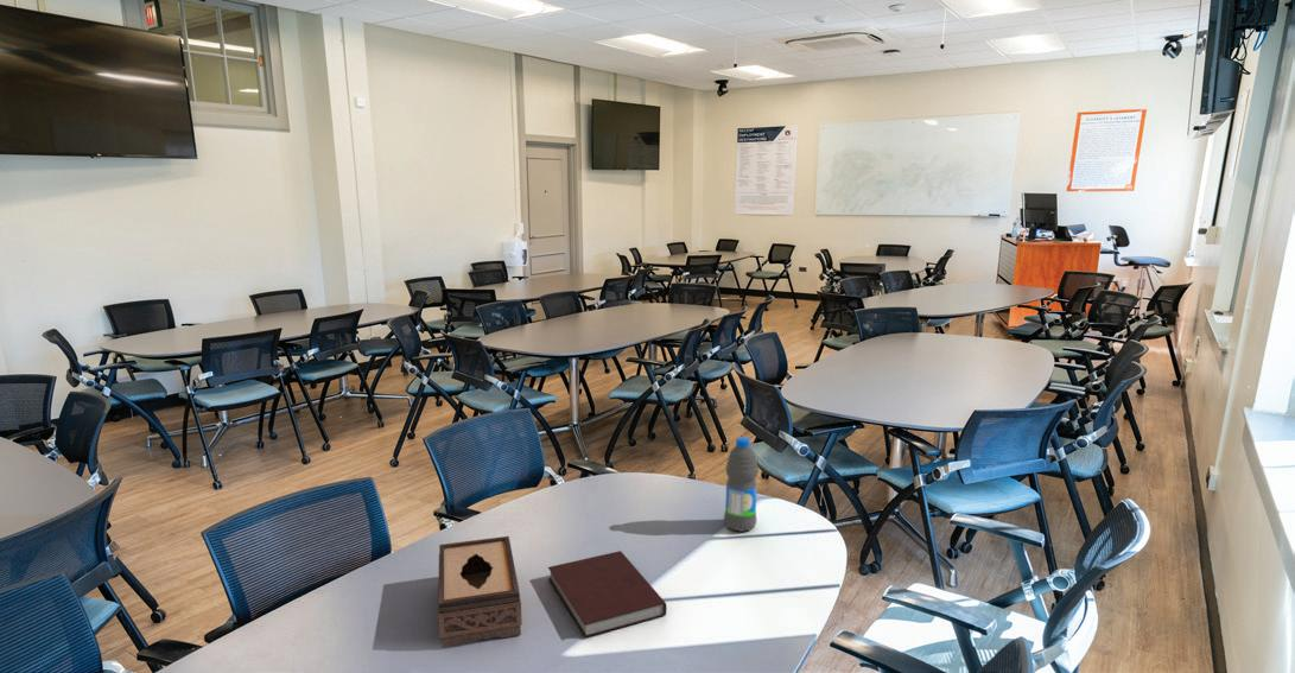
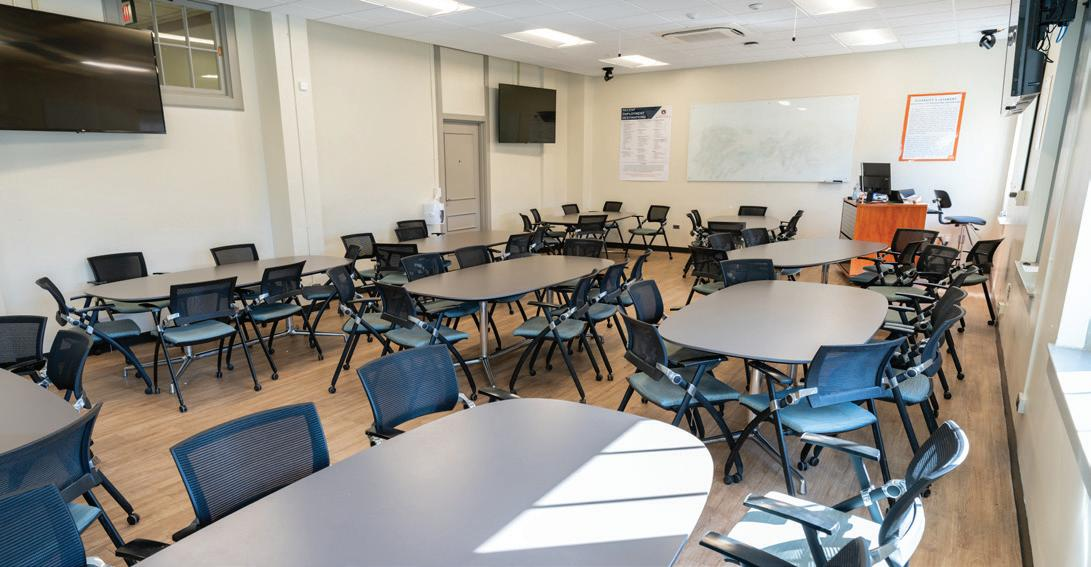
- tissue box (477, 586)
- notebook (604, 590)
- water bottle (741, 482)
